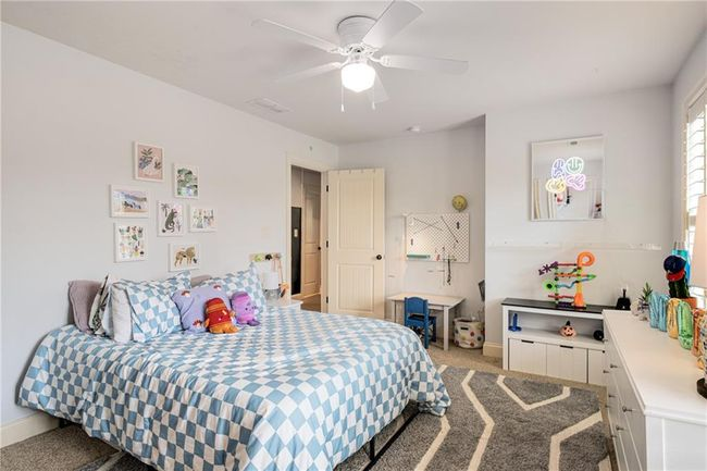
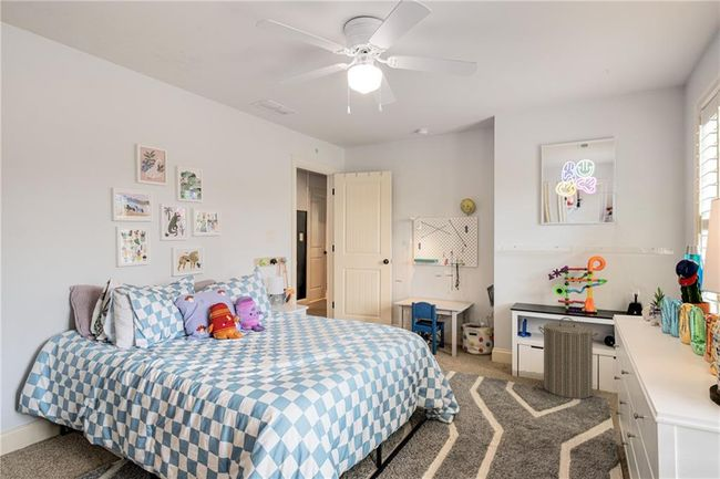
+ laundry hamper (567, 353)
